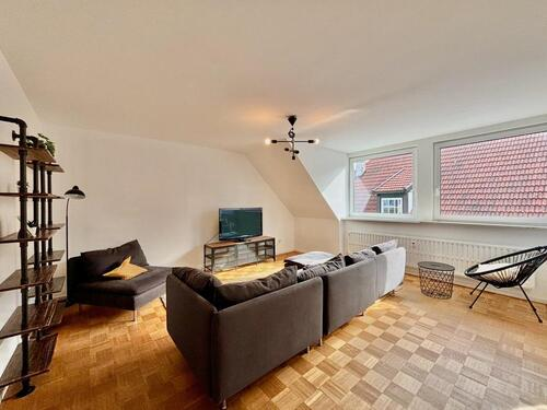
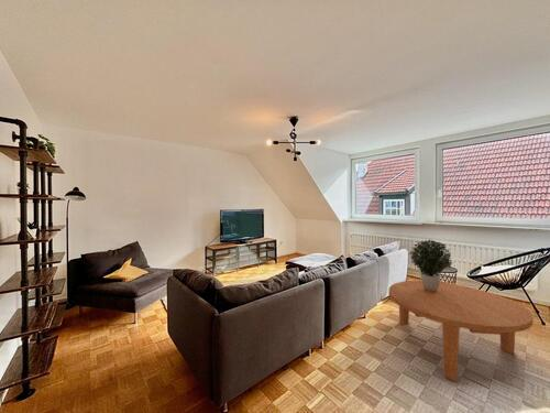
+ potted plant (430, 264)
+ coffee table (450, 322)
